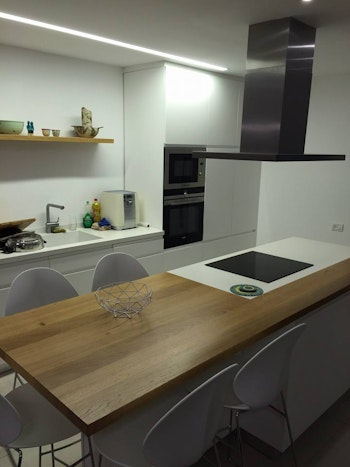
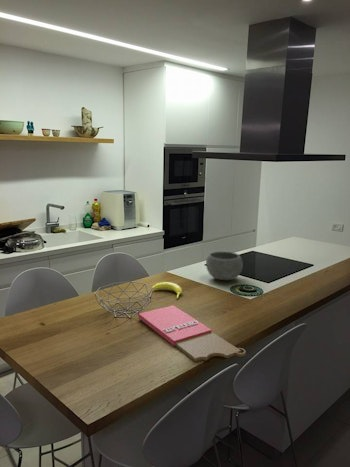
+ cutting board (188, 332)
+ bowl (224, 267)
+ banana (169, 288)
